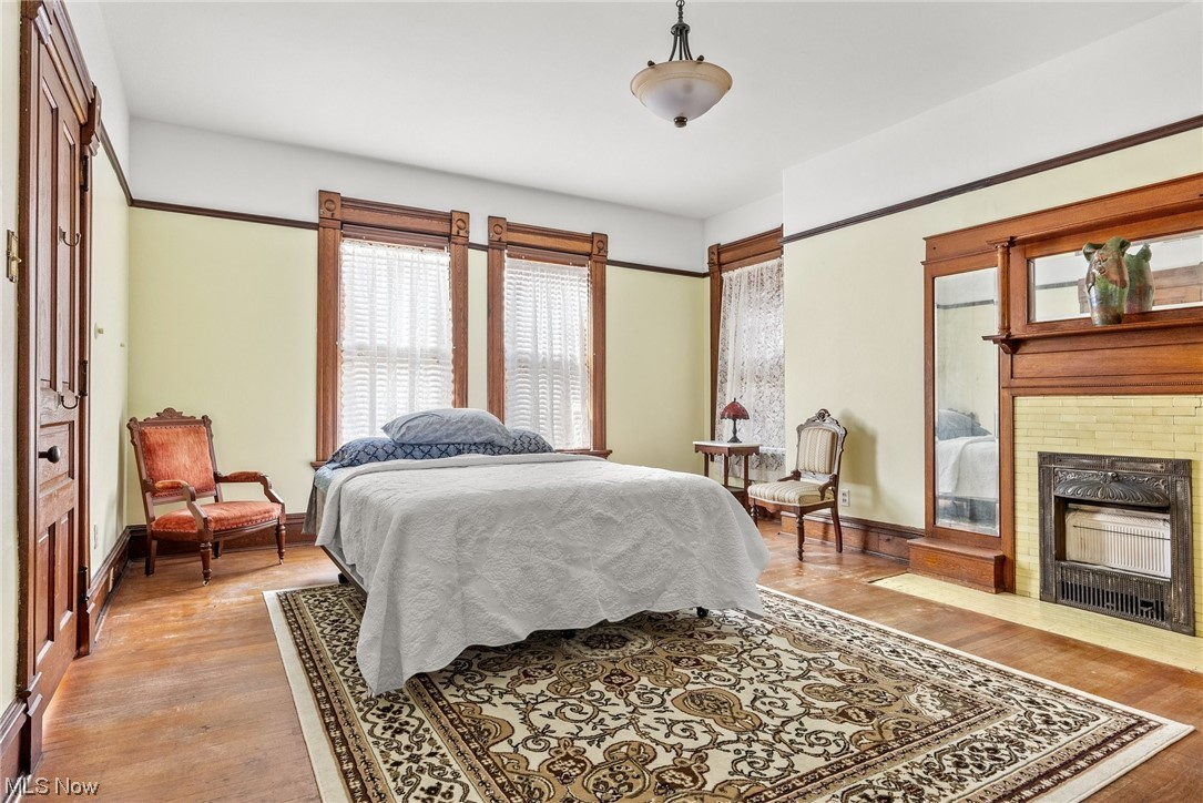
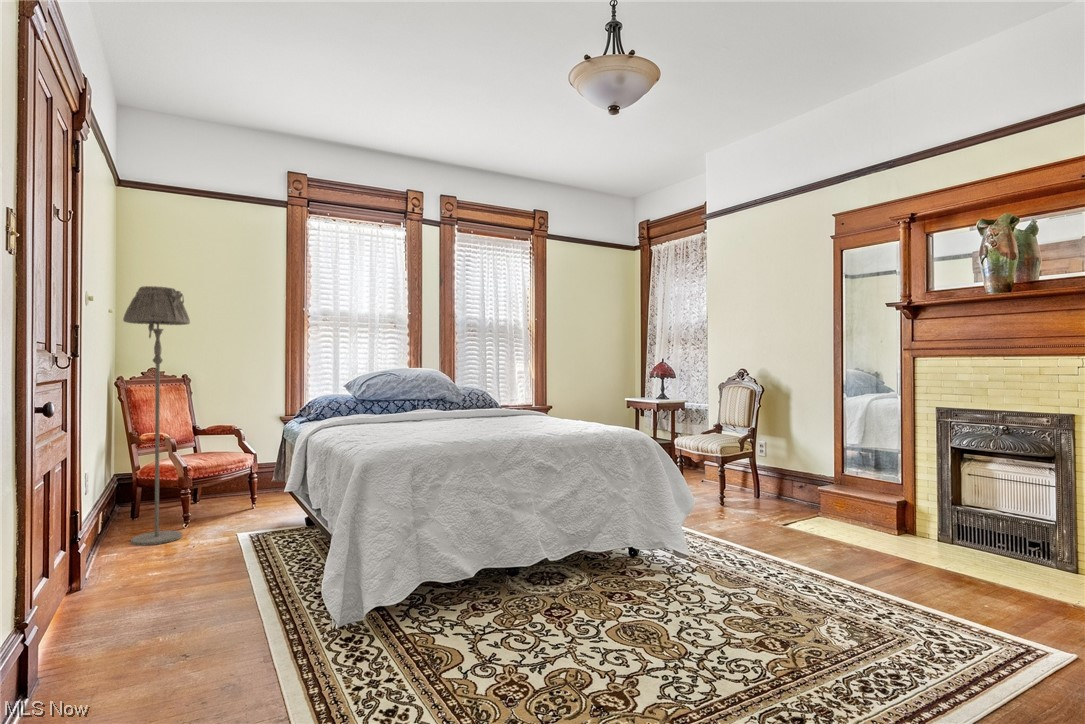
+ floor lamp (157, 413)
